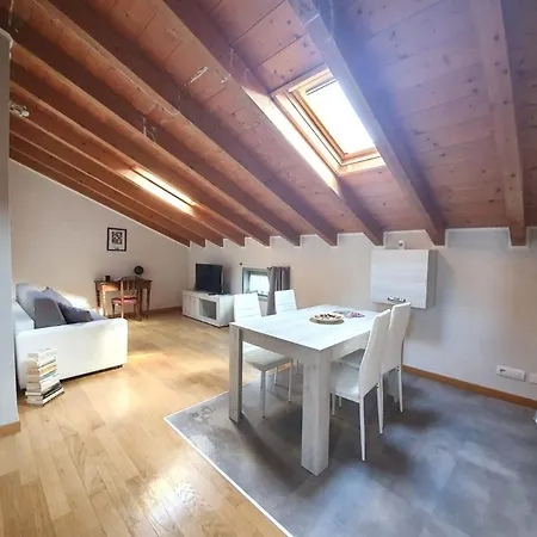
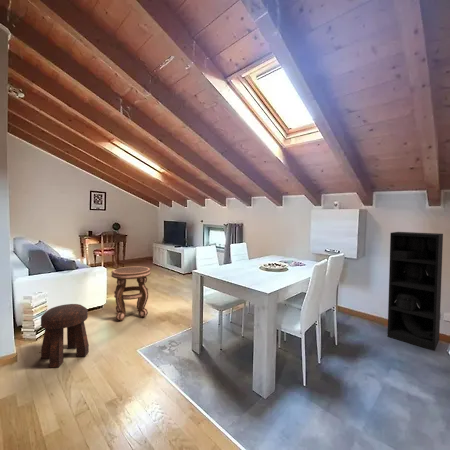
+ side table (131, 290)
+ stool (63, 331)
+ shelving unit (414, 286)
